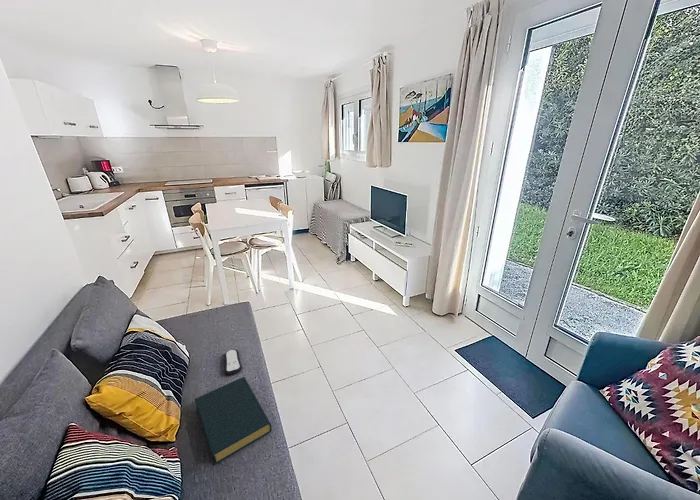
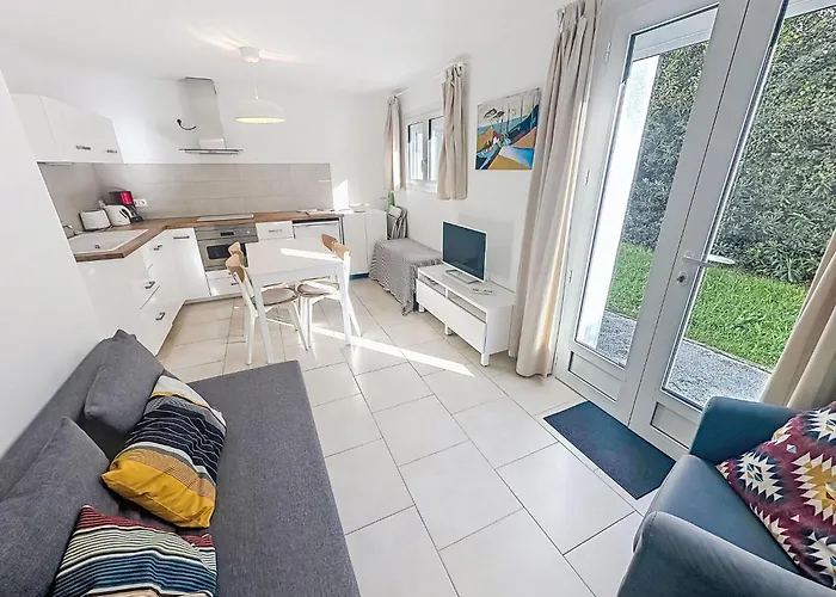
- hardback book (231, 414)
- remote control (232, 361)
